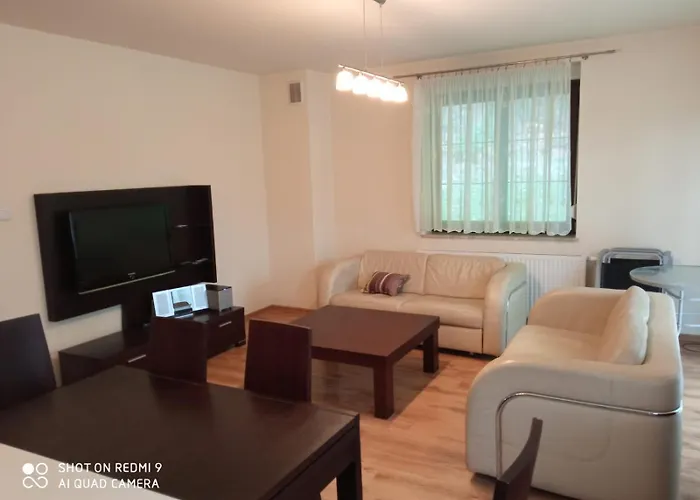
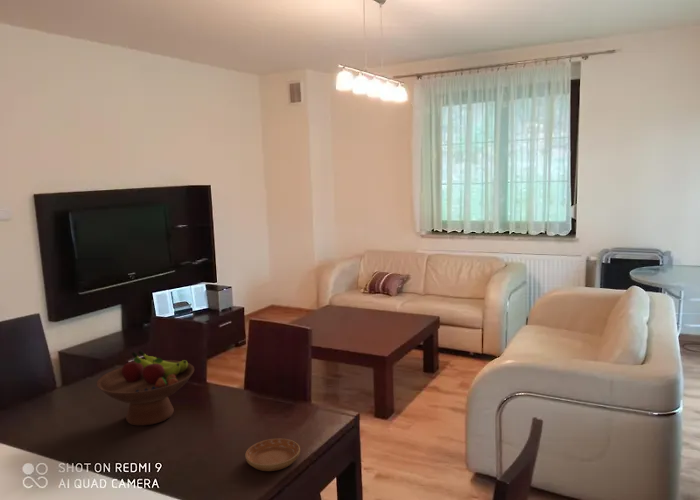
+ saucer (273, 455)
+ fruit bowl (148, 387)
